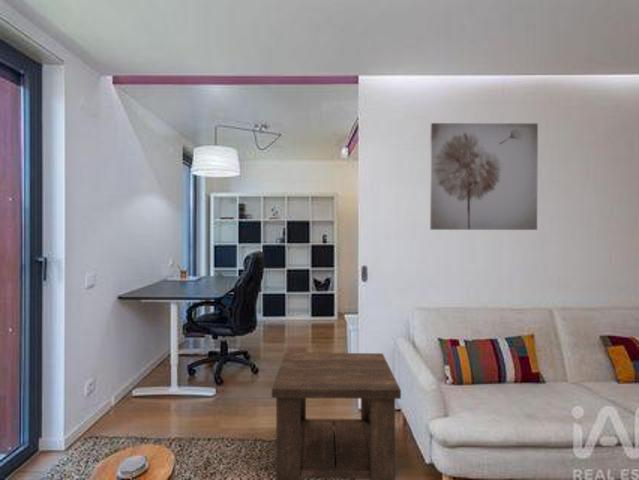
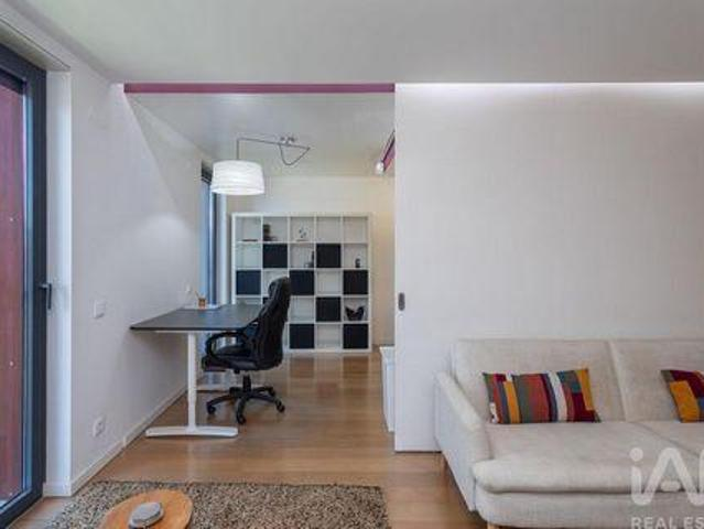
- wall art (483, 176)
- side table (334, 419)
